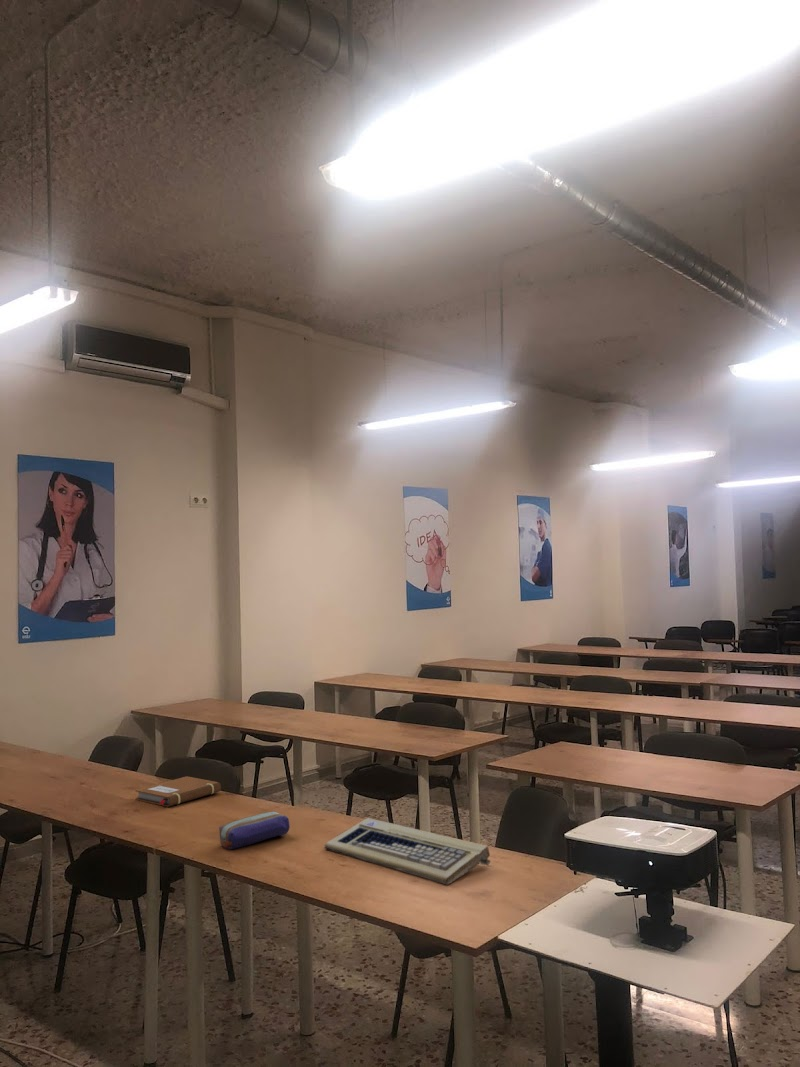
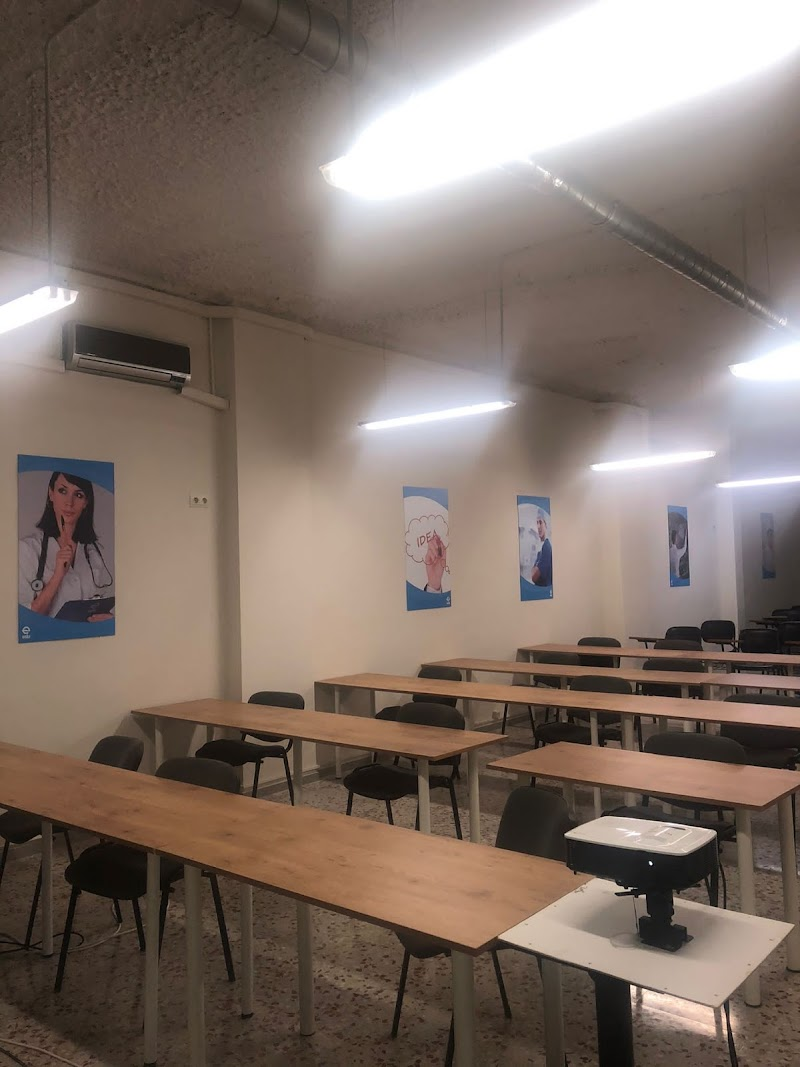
- computer keyboard (404, 847)
- notebook (177, 791)
- pencil case (255, 829)
